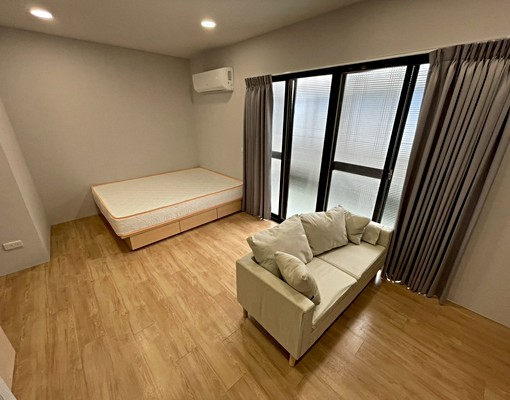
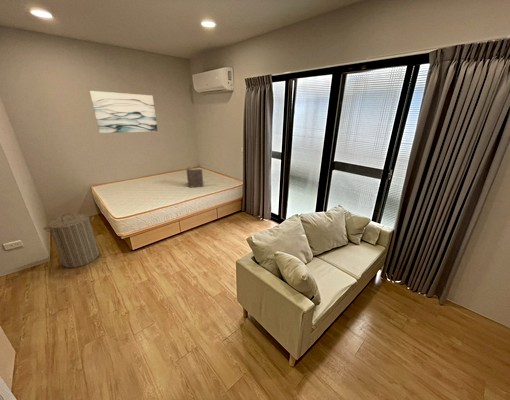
+ book (192, 177)
+ wall art (127, 113)
+ laundry hamper (74, 237)
